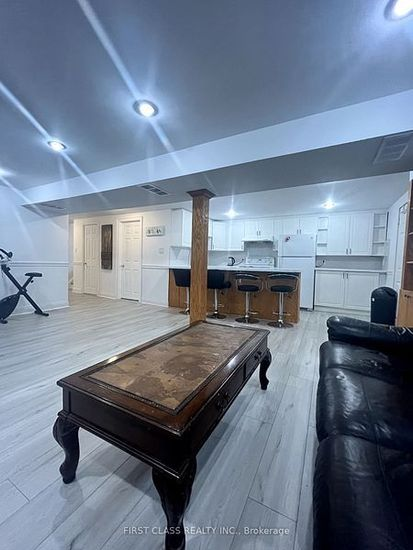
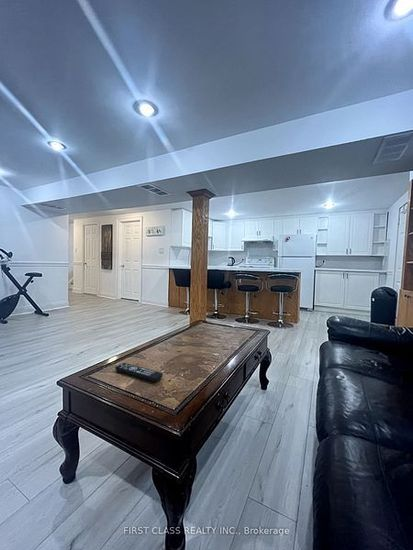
+ remote control (138, 371)
